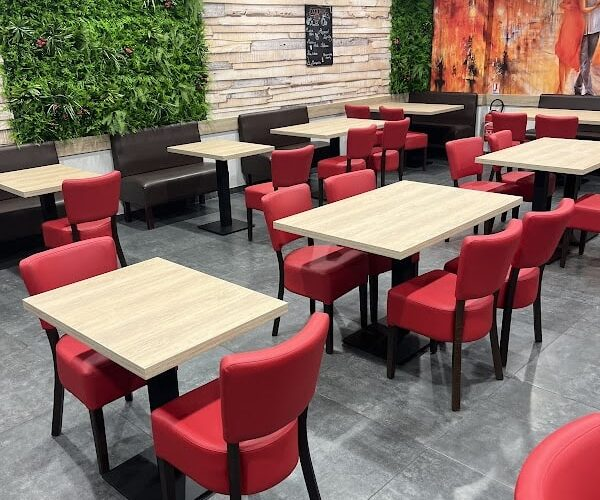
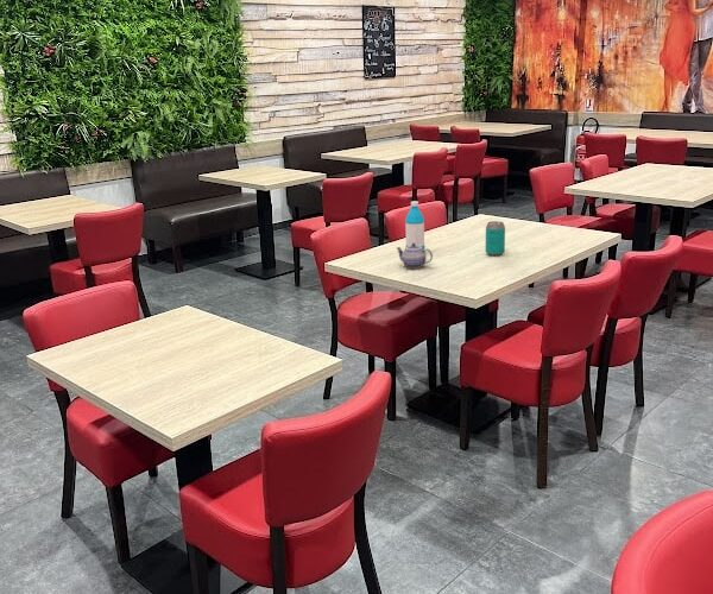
+ teapot (414, 254)
+ water bottle (415, 227)
+ beverage can (494, 238)
